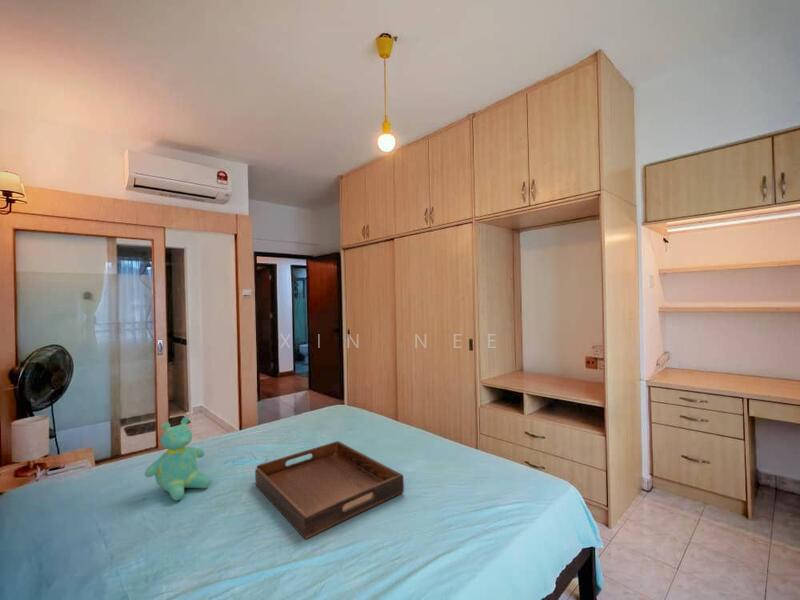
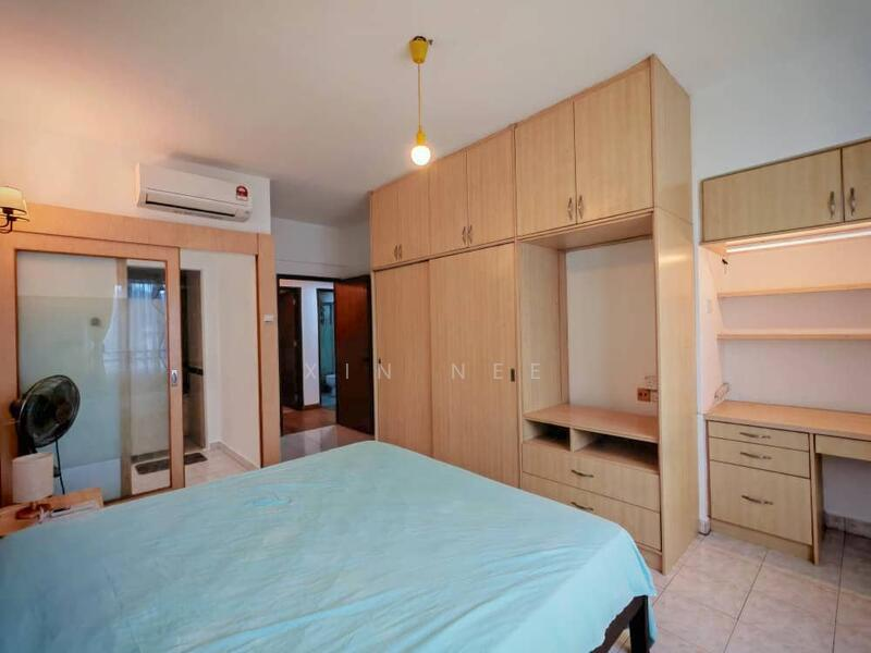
- teddy bear (181, 455)
- serving tray (325, 479)
